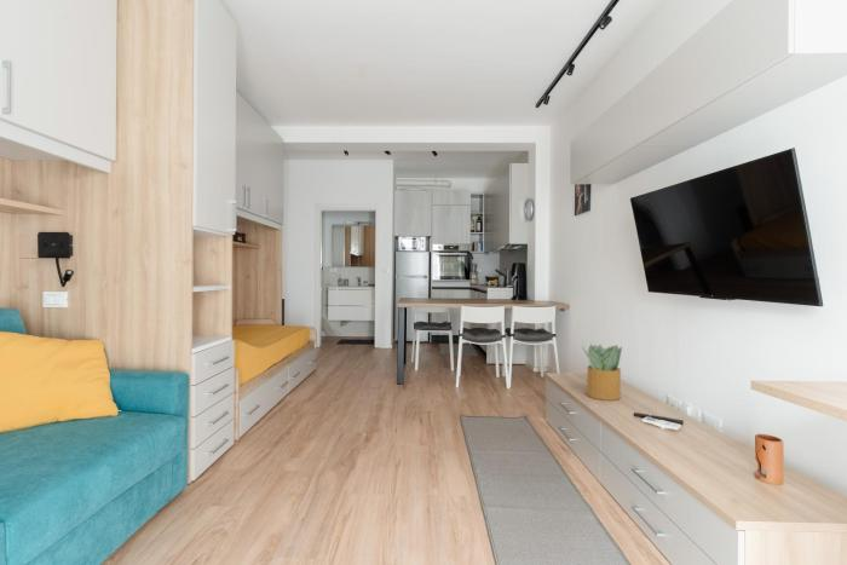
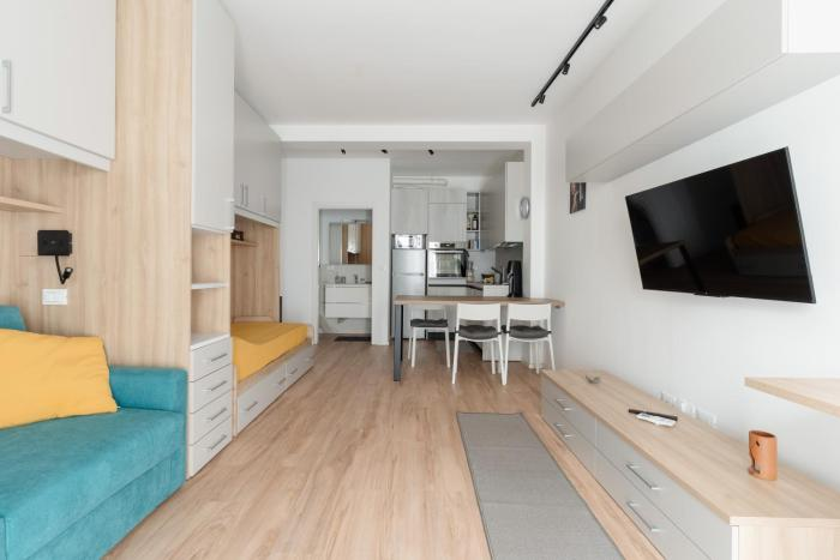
- potted plant (600, 370)
